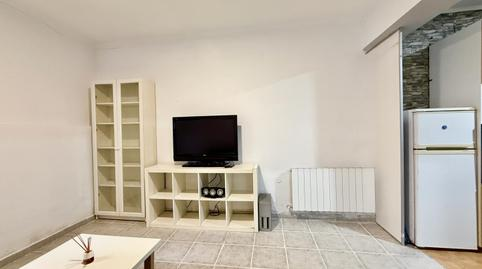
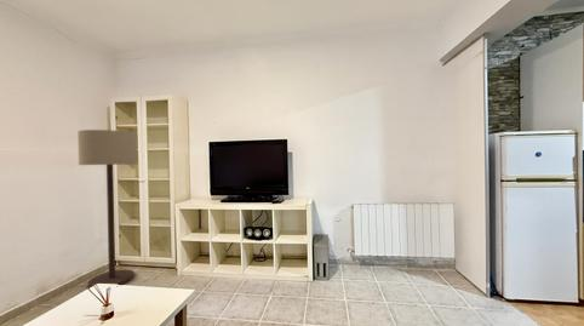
+ floor lamp (110, 206)
